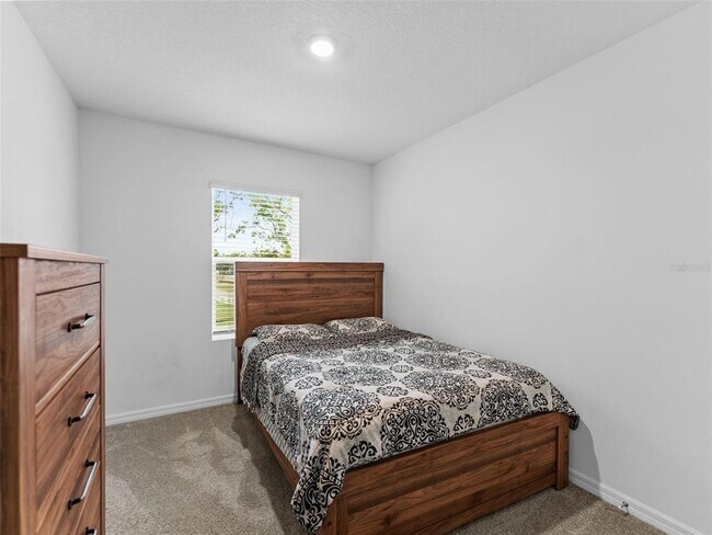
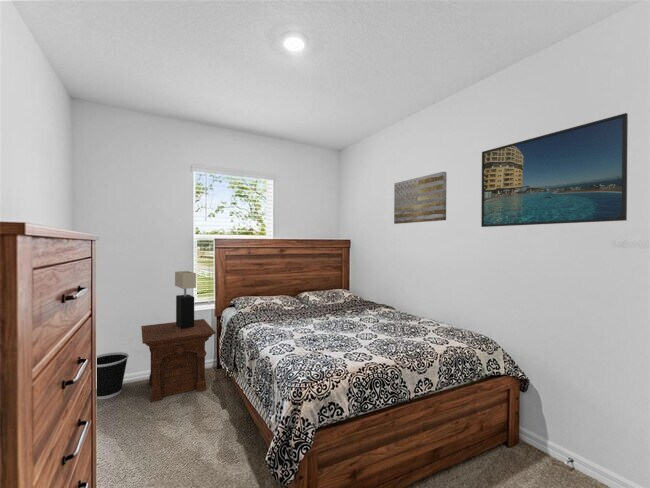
+ wall art (418, 200)
+ wastebasket (107, 376)
+ side table (177, 357)
+ table lamp (185, 298)
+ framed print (541, 180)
